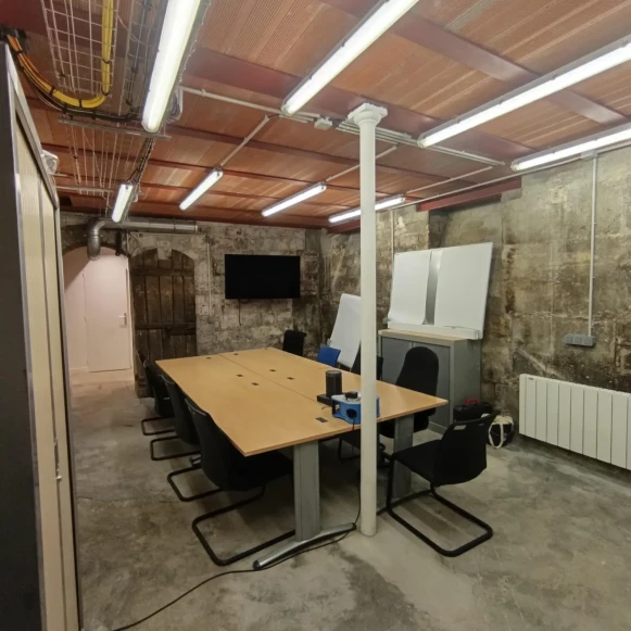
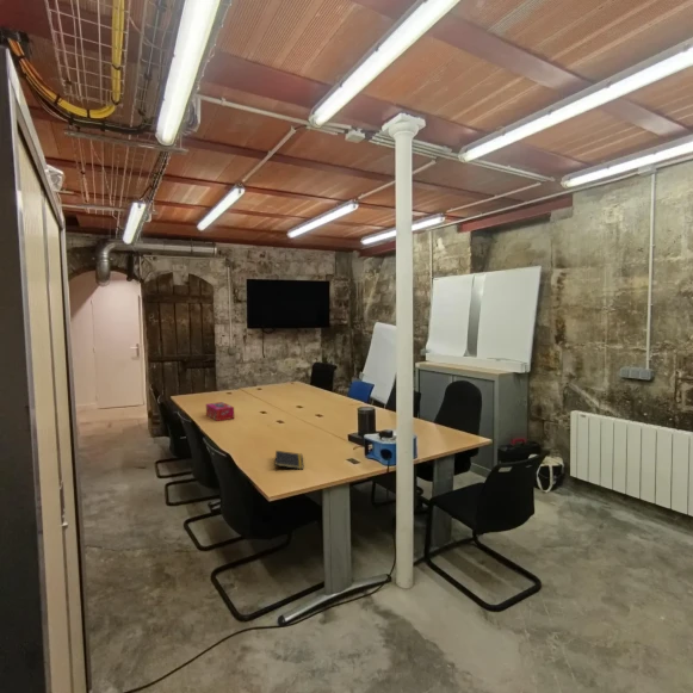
+ notepad (289, 459)
+ tissue box (219, 410)
